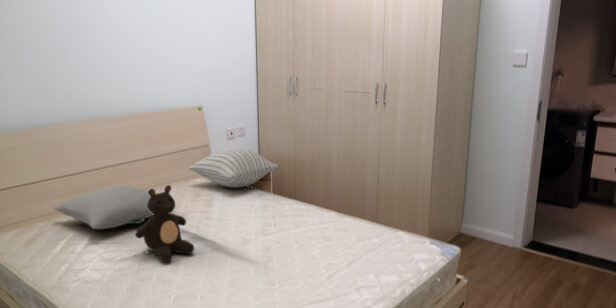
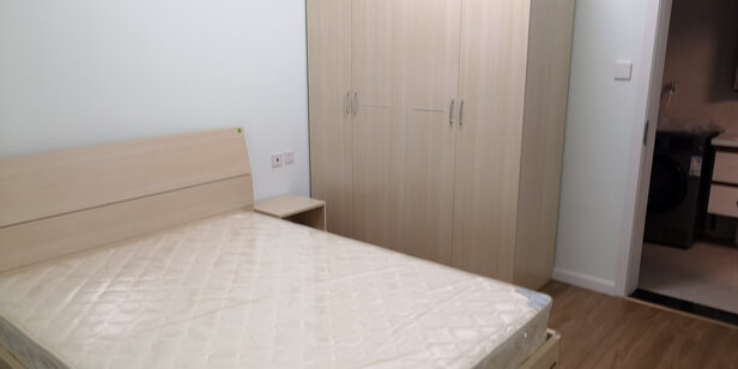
- pillow (114, 205)
- pillow (234, 167)
- teddy bear (167, 221)
